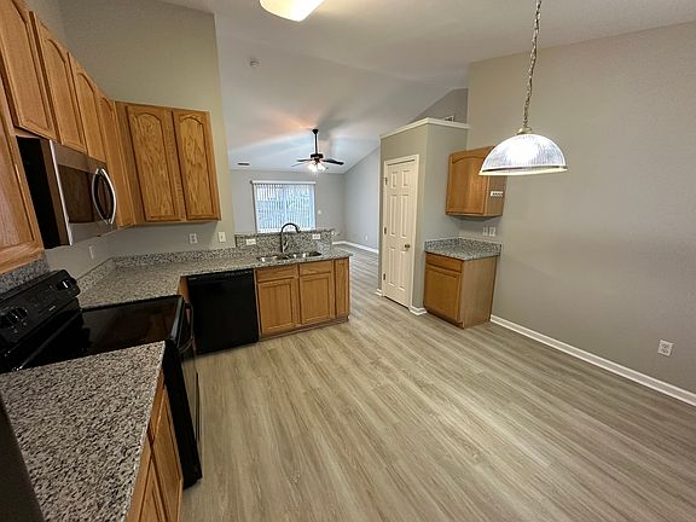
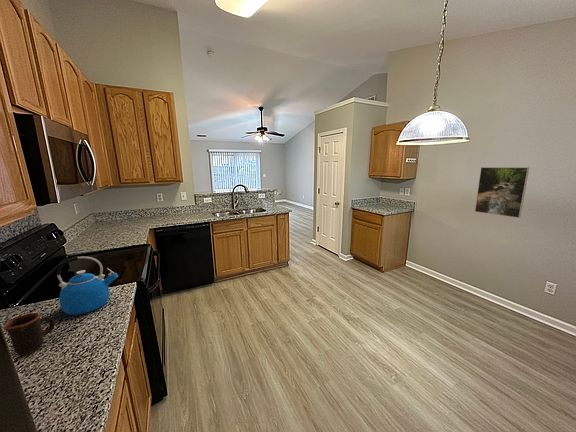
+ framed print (499, 191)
+ kettle (89, 279)
+ mug (32, 331)
